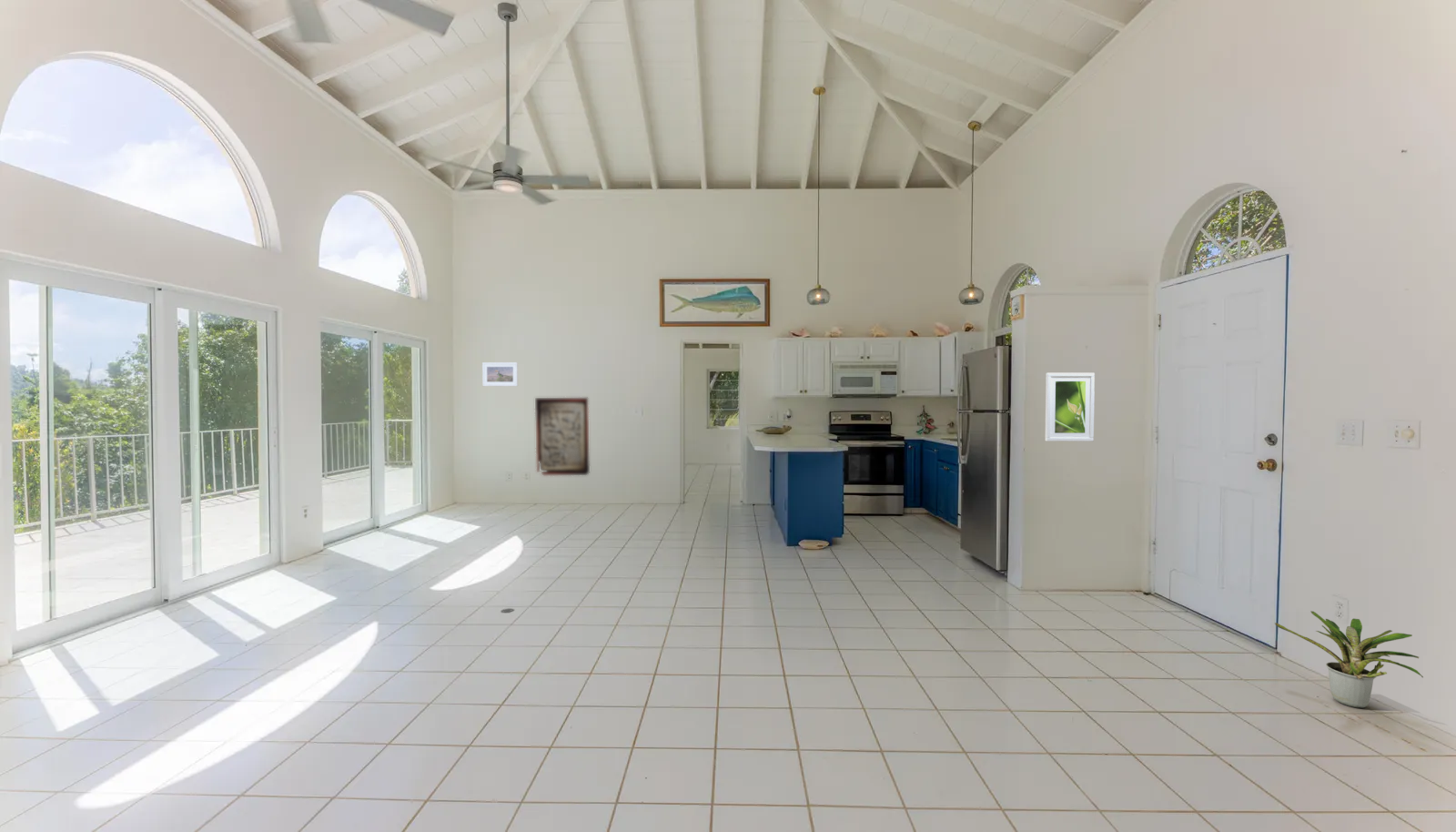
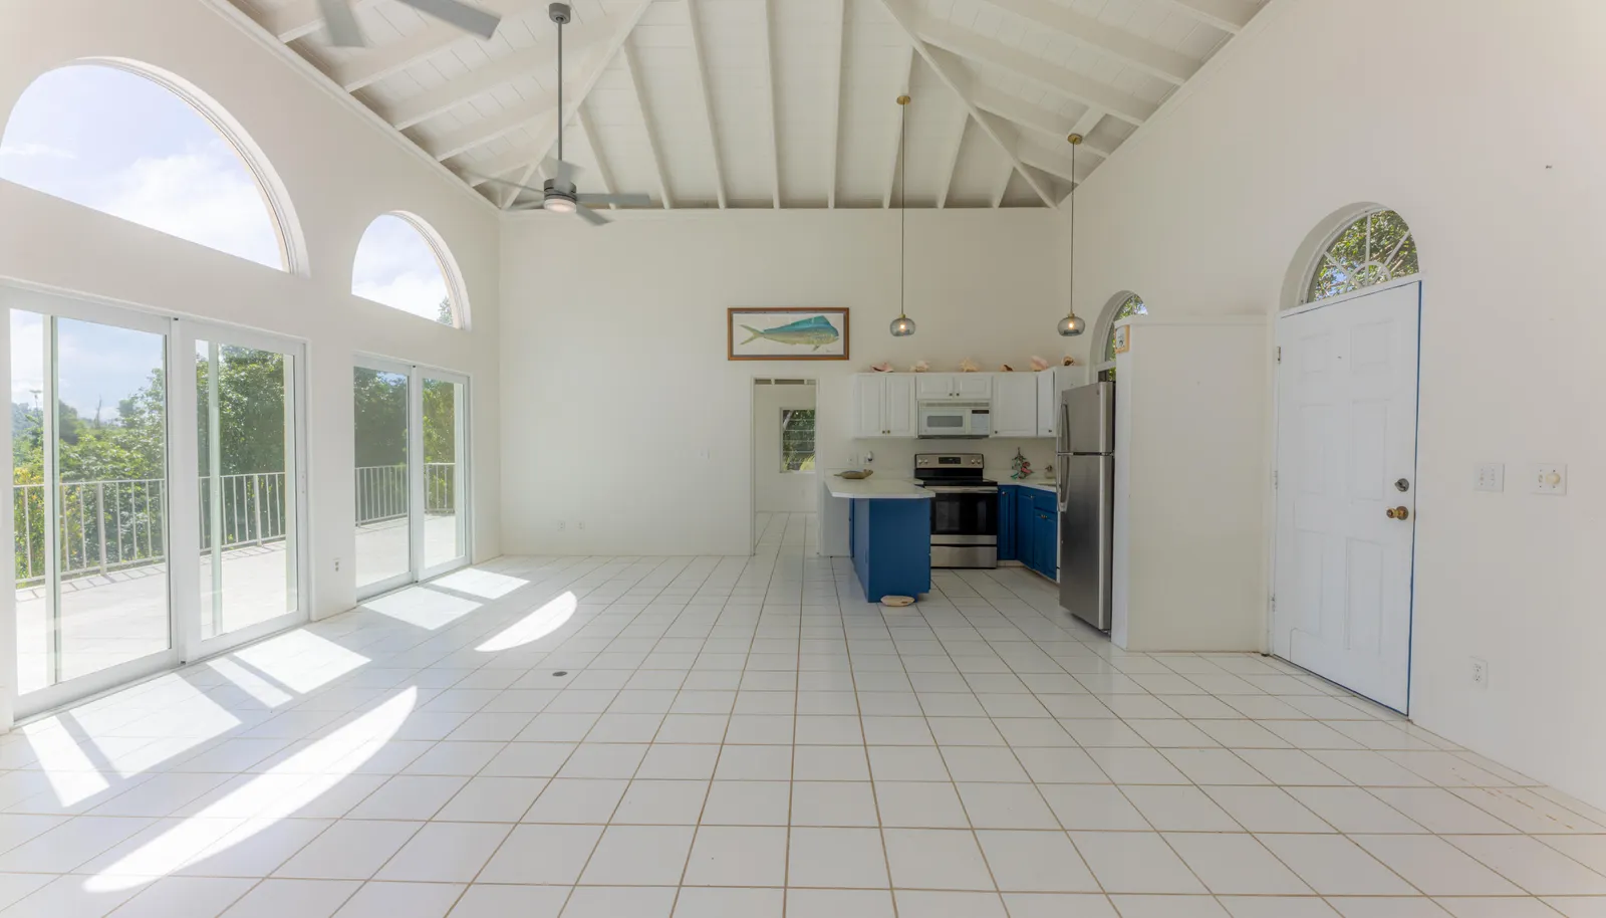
- potted plant (1353, 661)
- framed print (1069, 407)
- stone relief (562, 436)
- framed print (500, 374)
